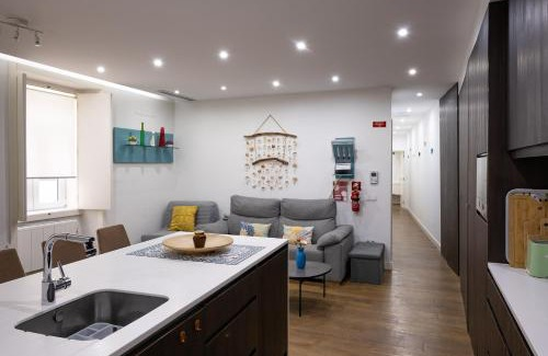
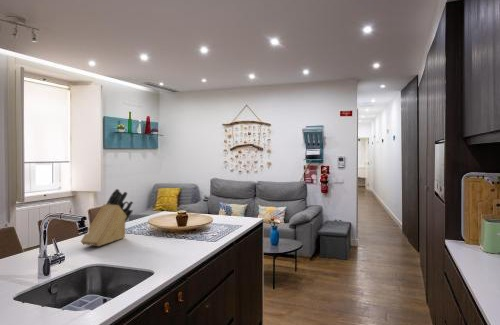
+ knife block (109, 215)
